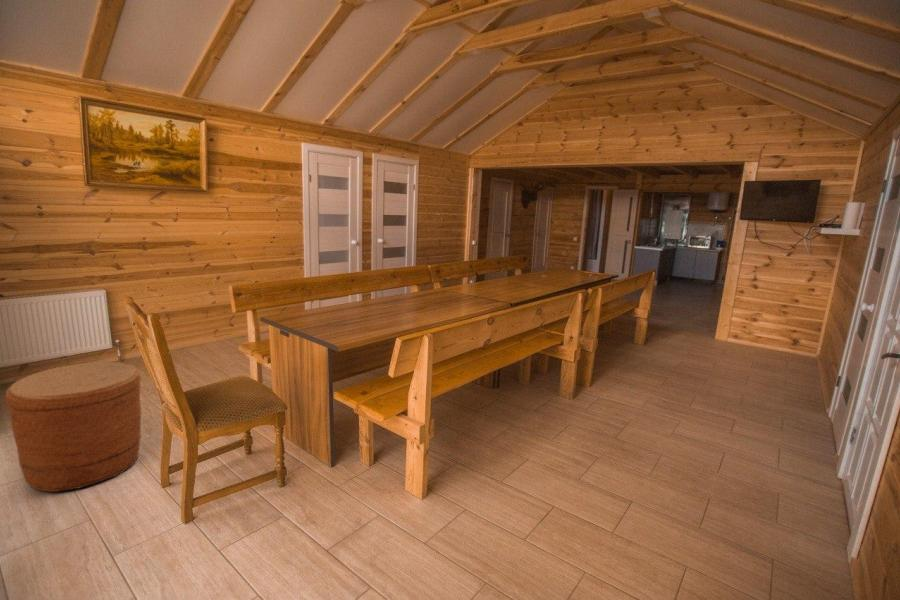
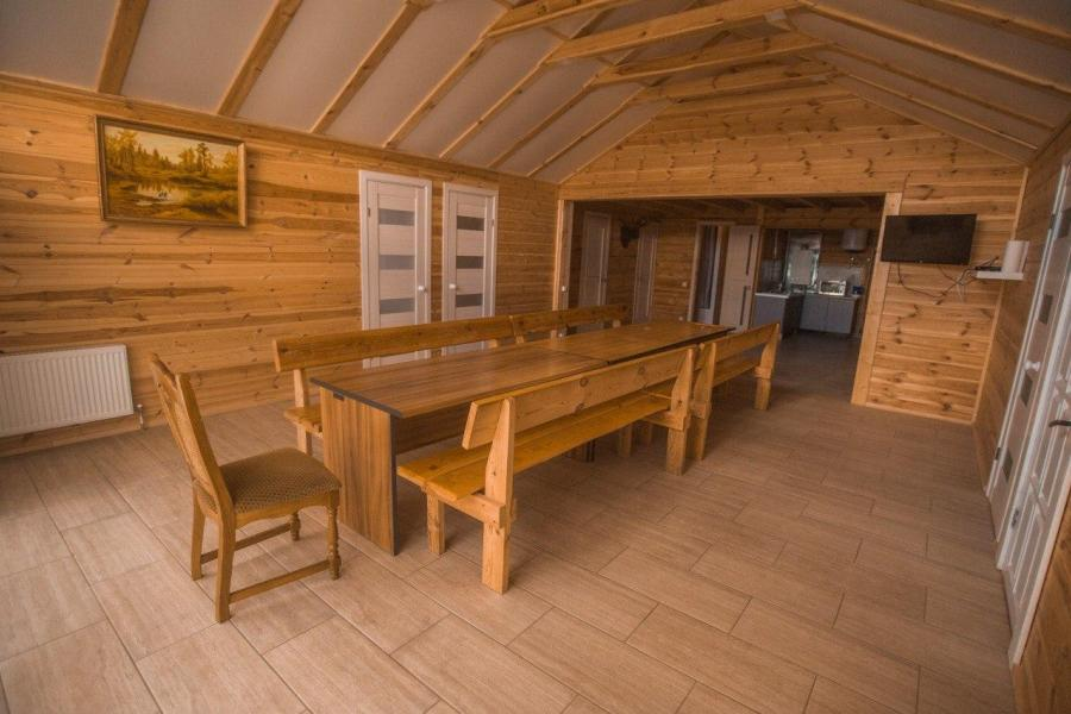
- basket (81, 422)
